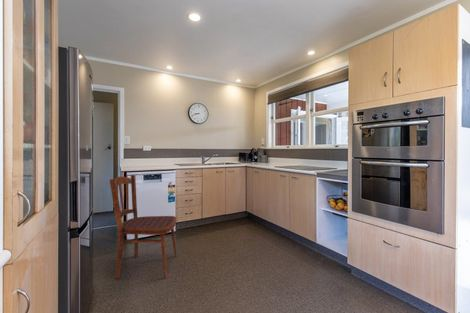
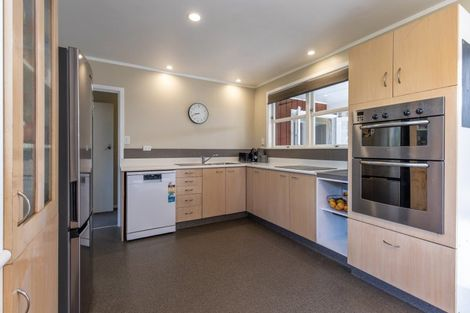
- dining chair (146, 221)
